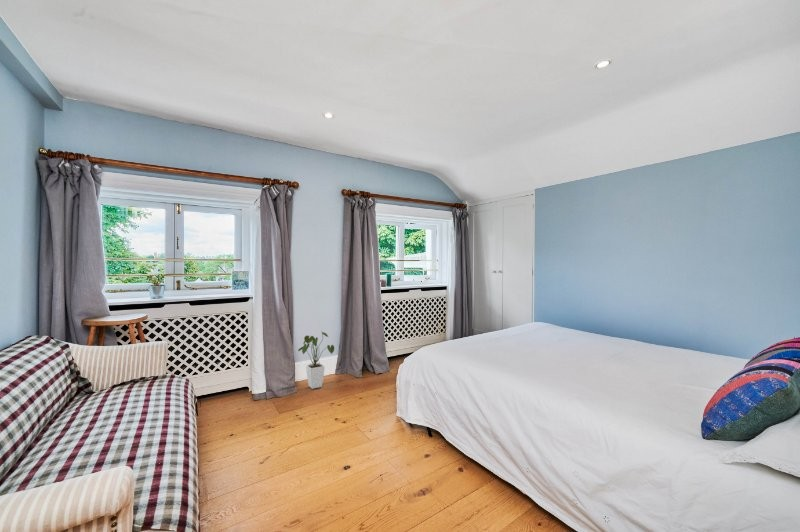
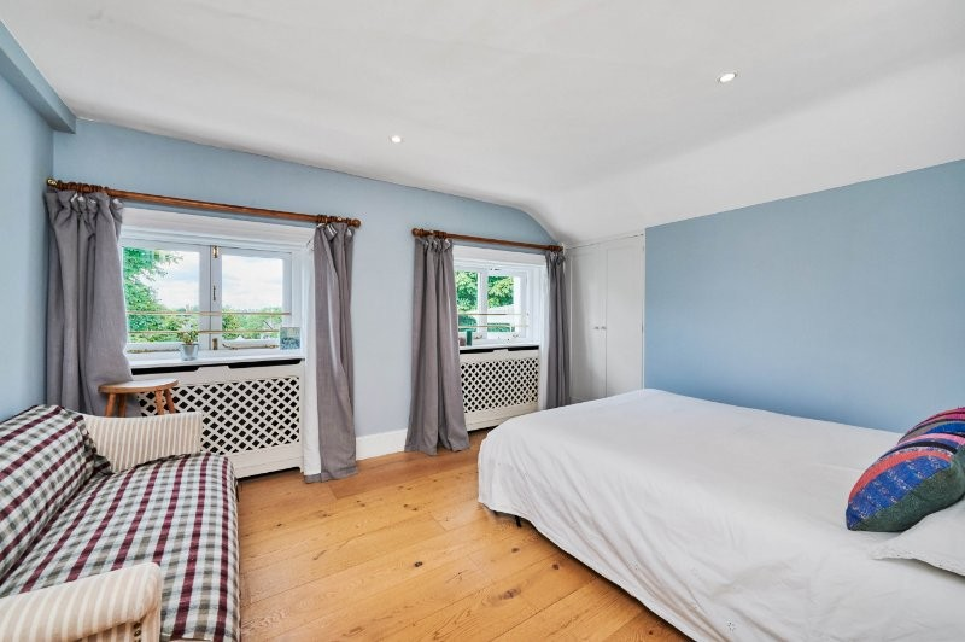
- house plant (318, 359)
